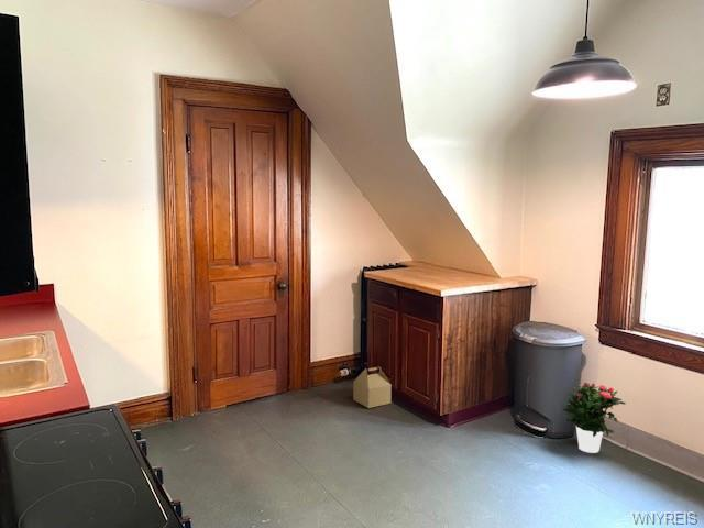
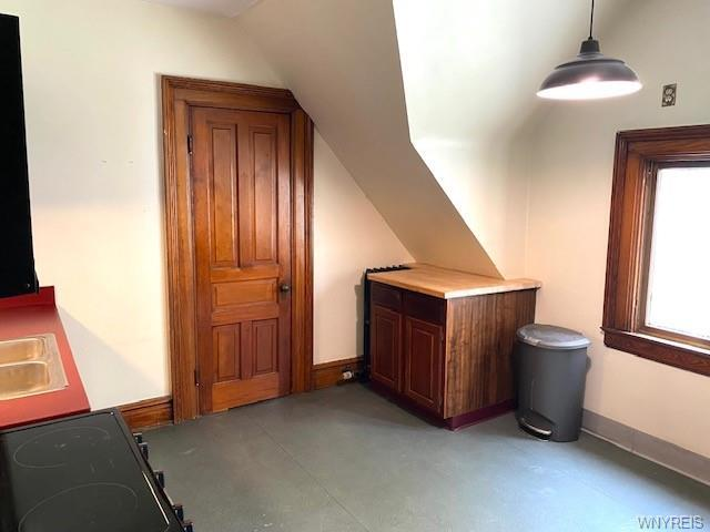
- potted flower (592, 416)
- cardboard box (372, 384)
